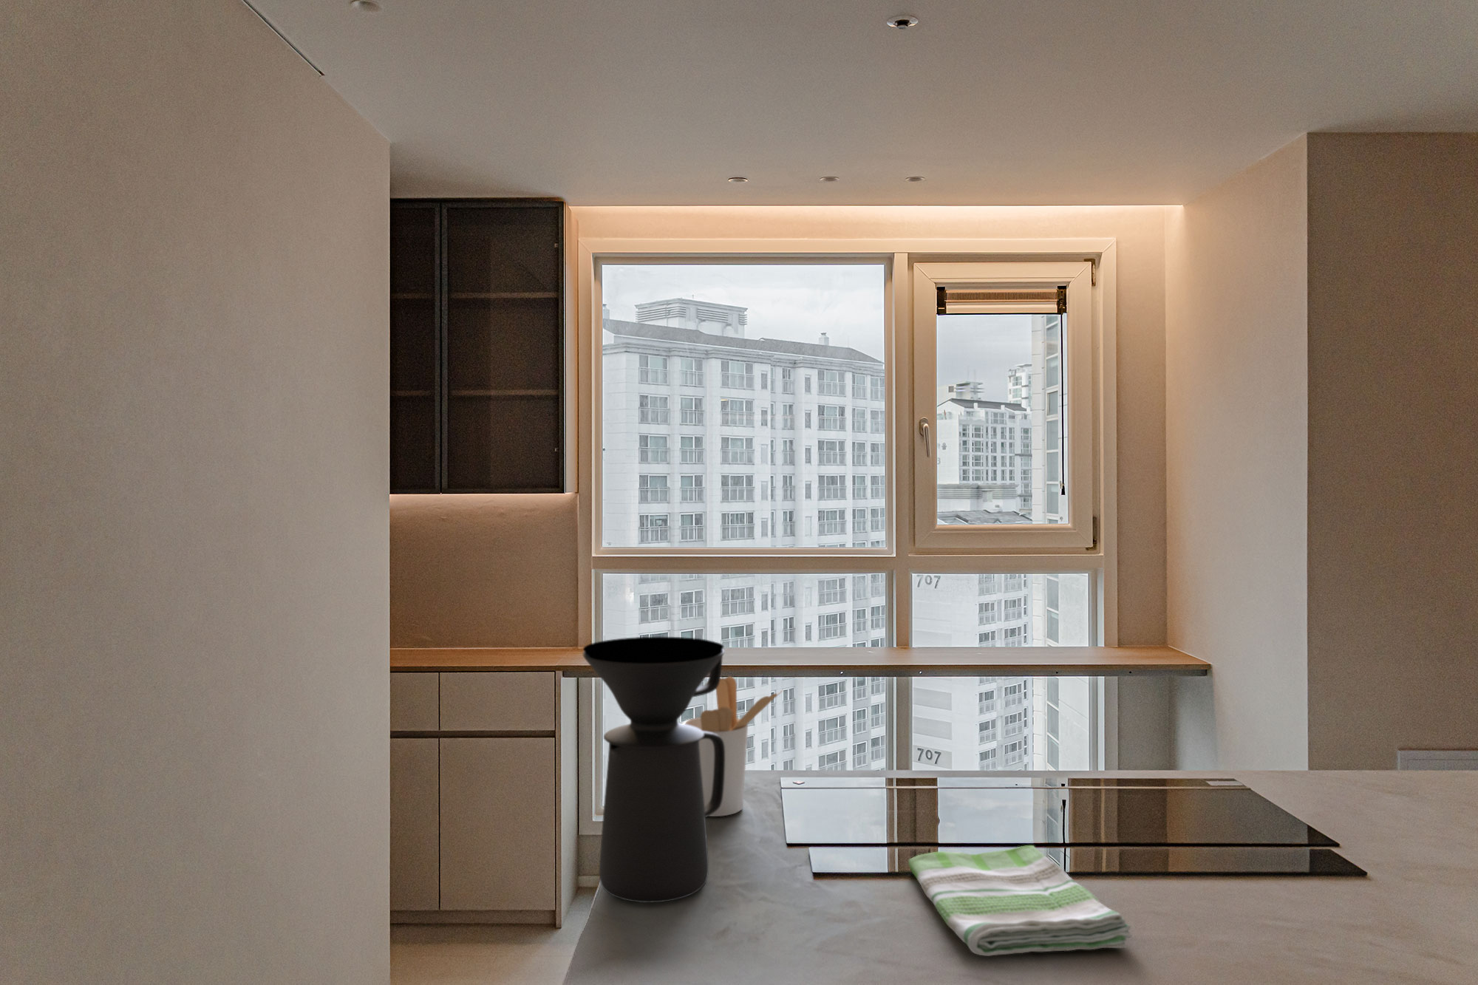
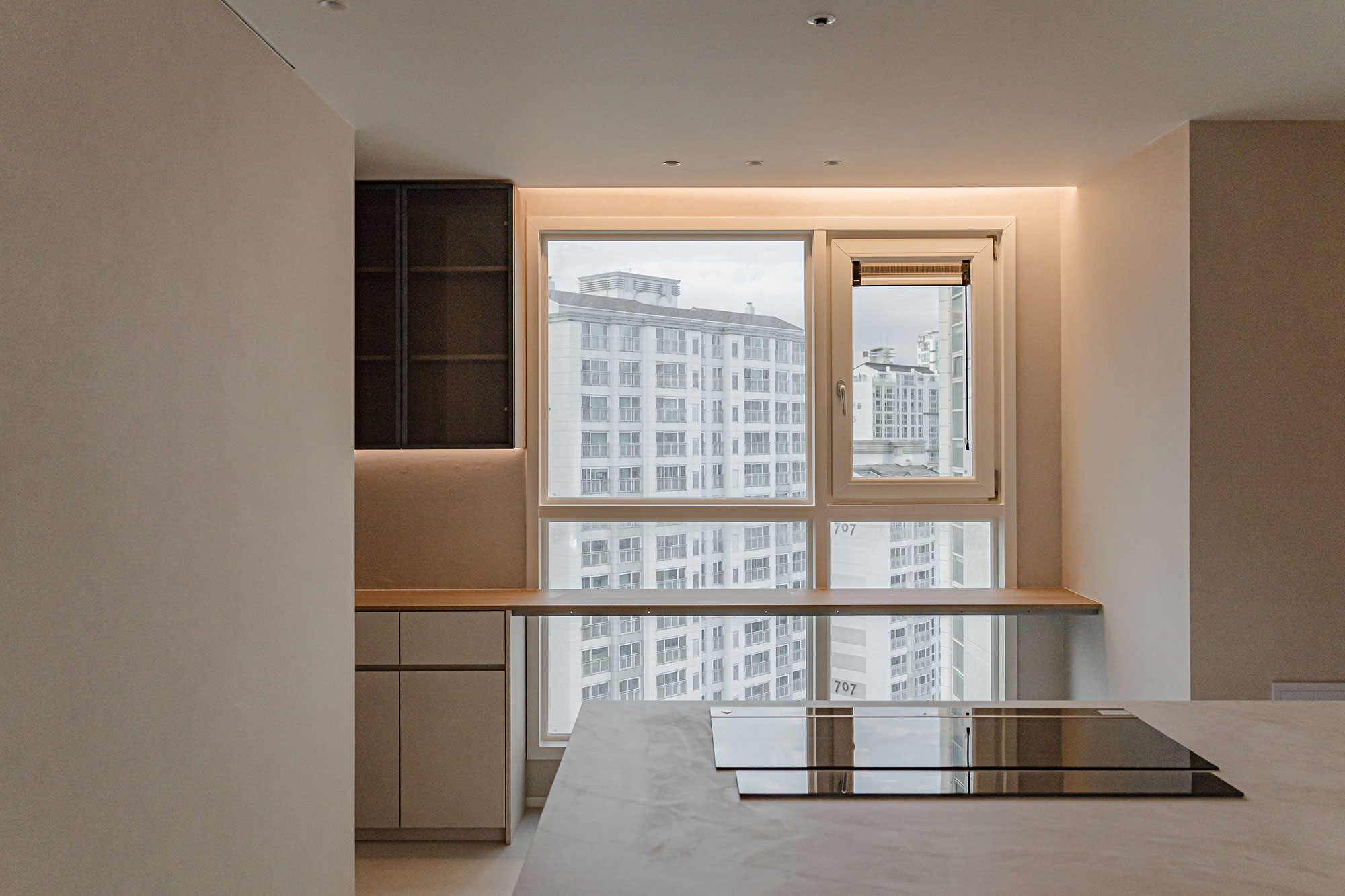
- utensil holder (732, 746)
- dish towel (1008, 890)
- coffee maker (654, 764)
